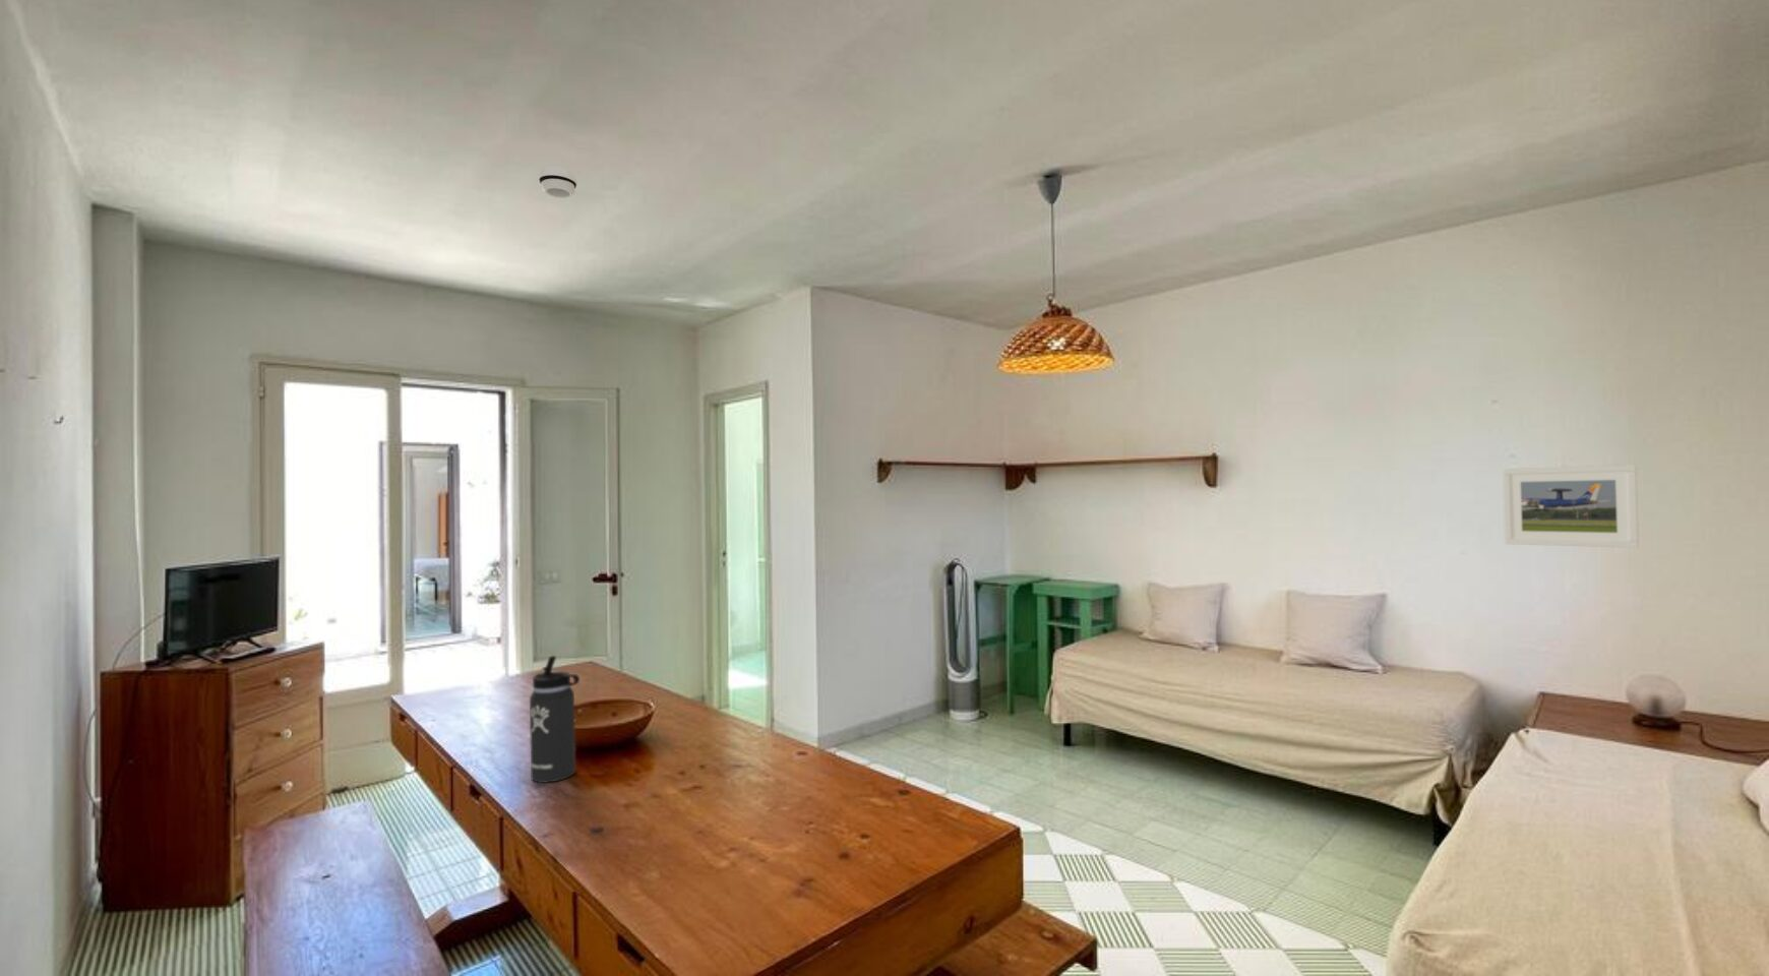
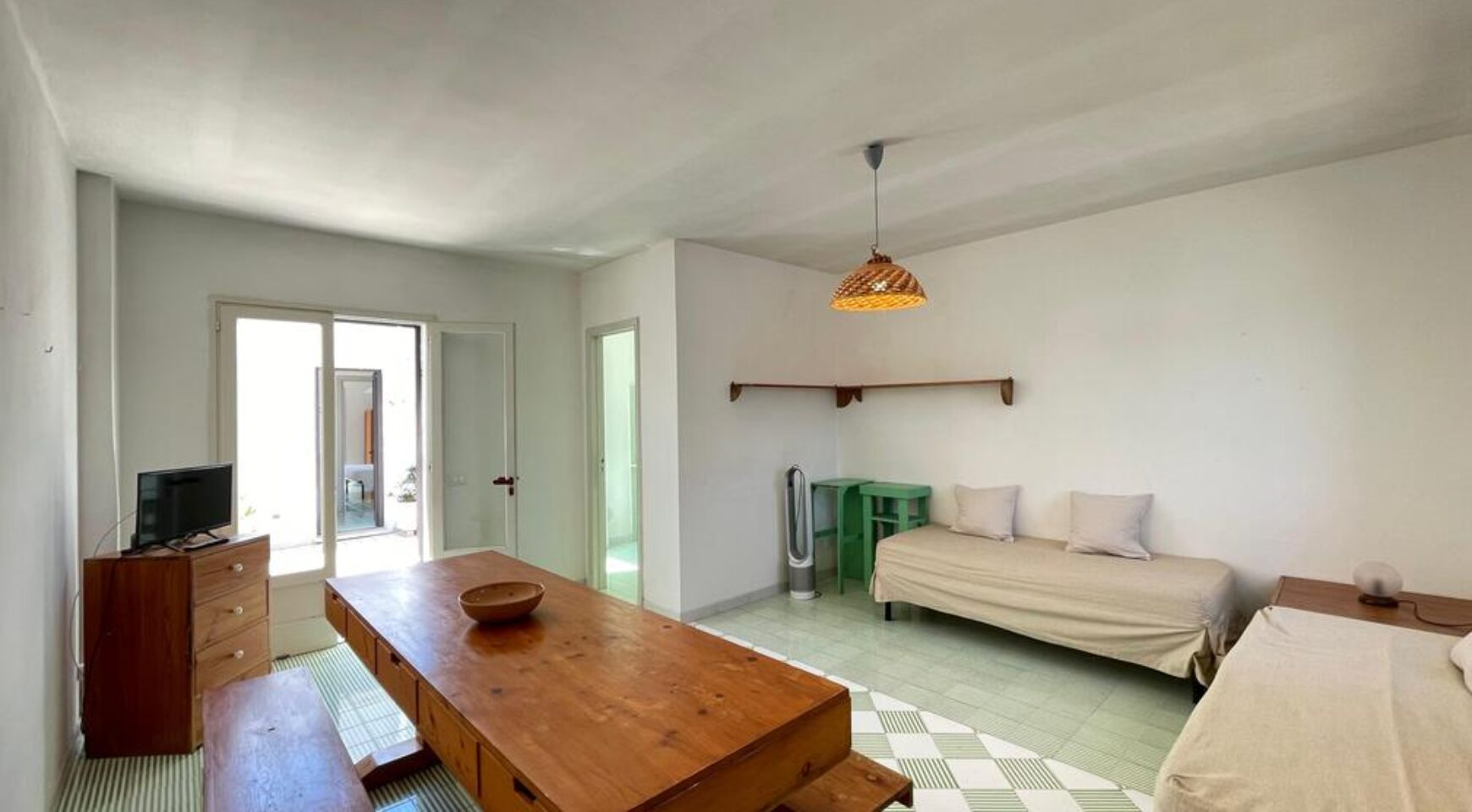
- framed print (1567, 506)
- thermos bottle (556, 715)
- smoke detector (558, 181)
